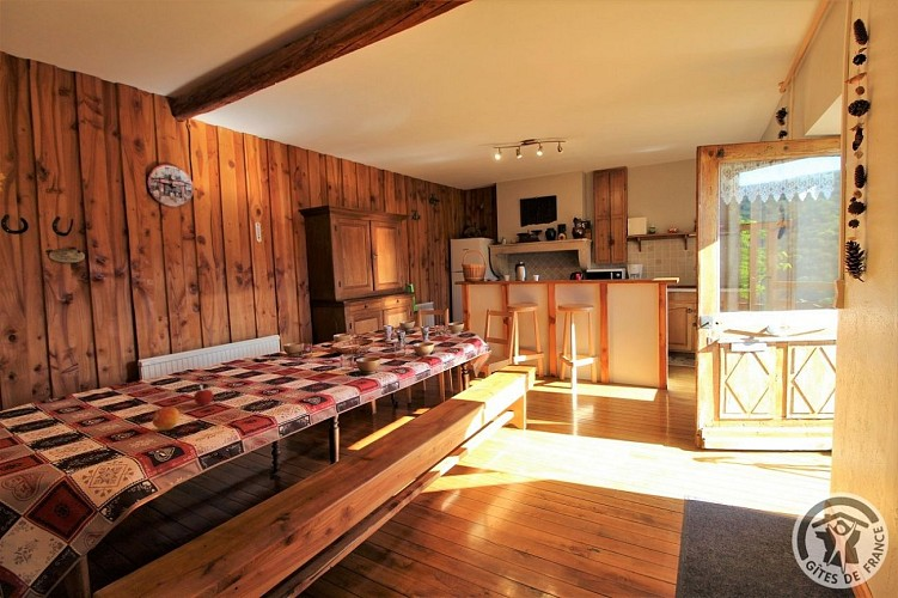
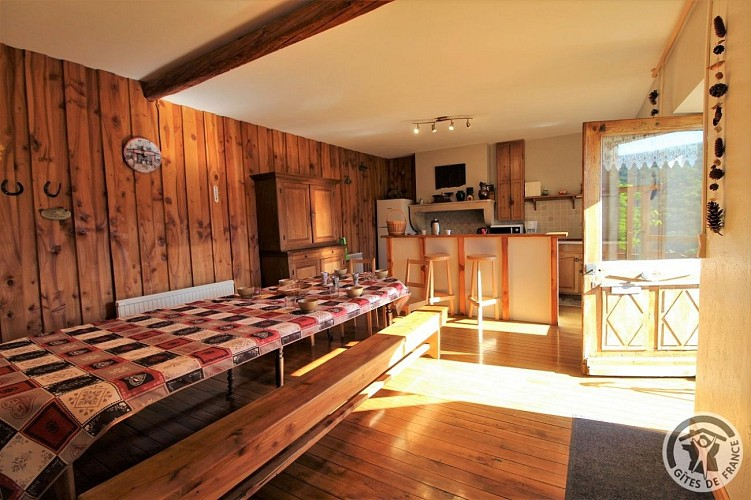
- fruit (203, 393)
- fruit (165, 417)
